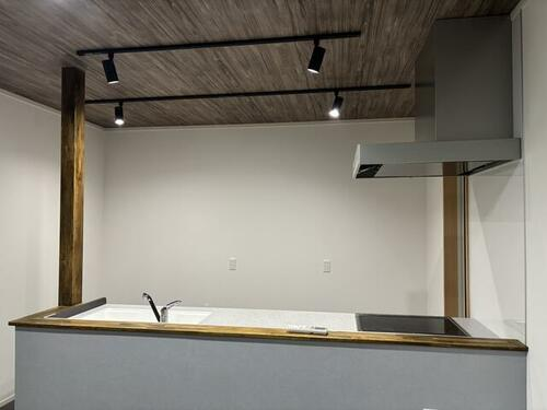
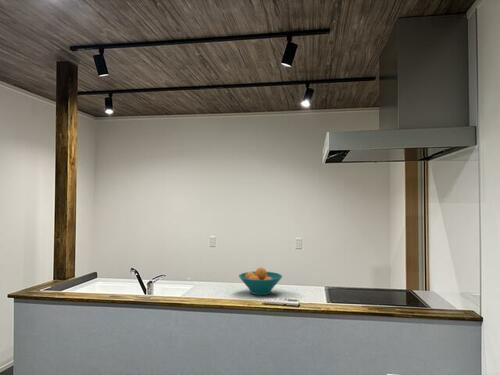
+ fruit bowl (260, 280)
